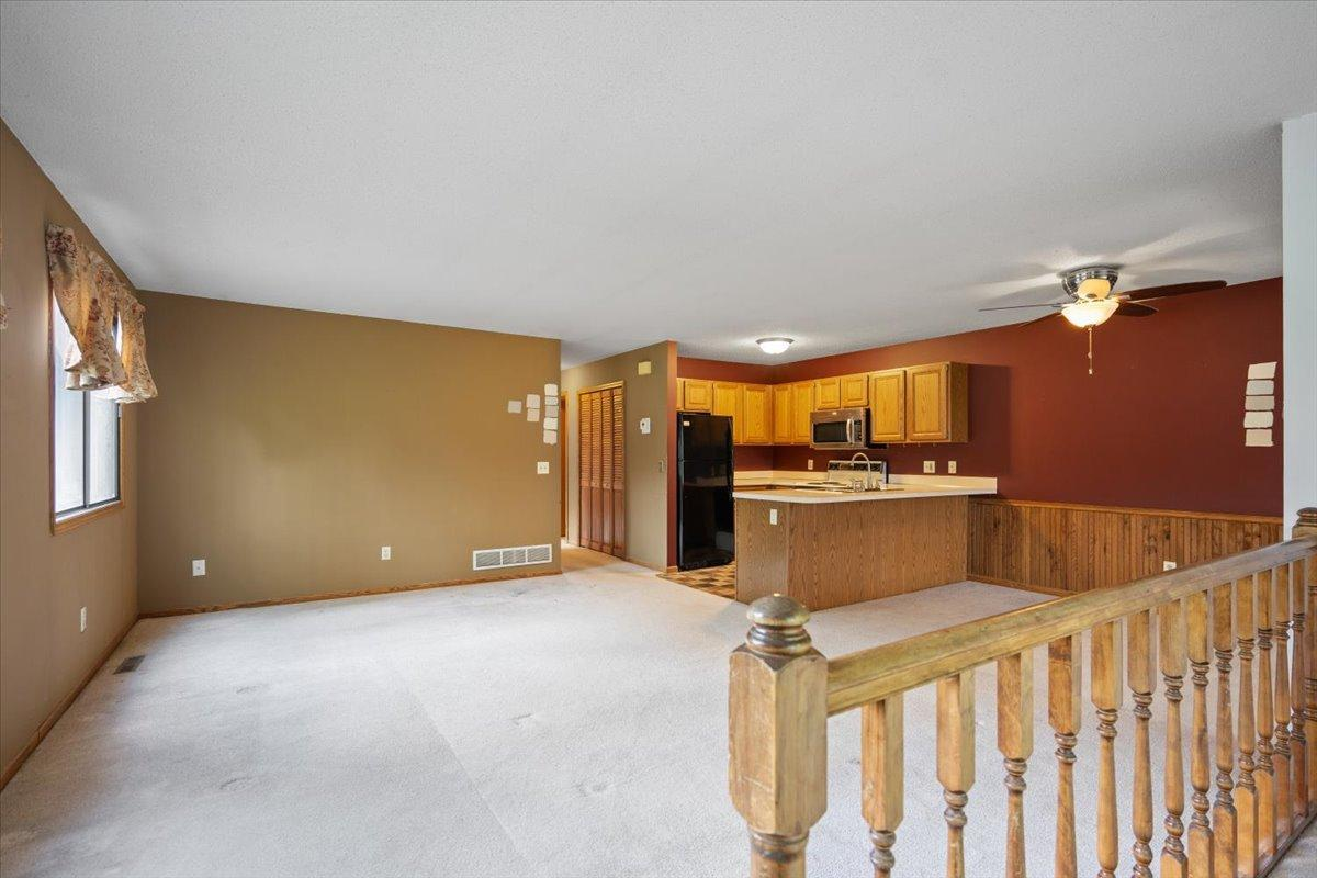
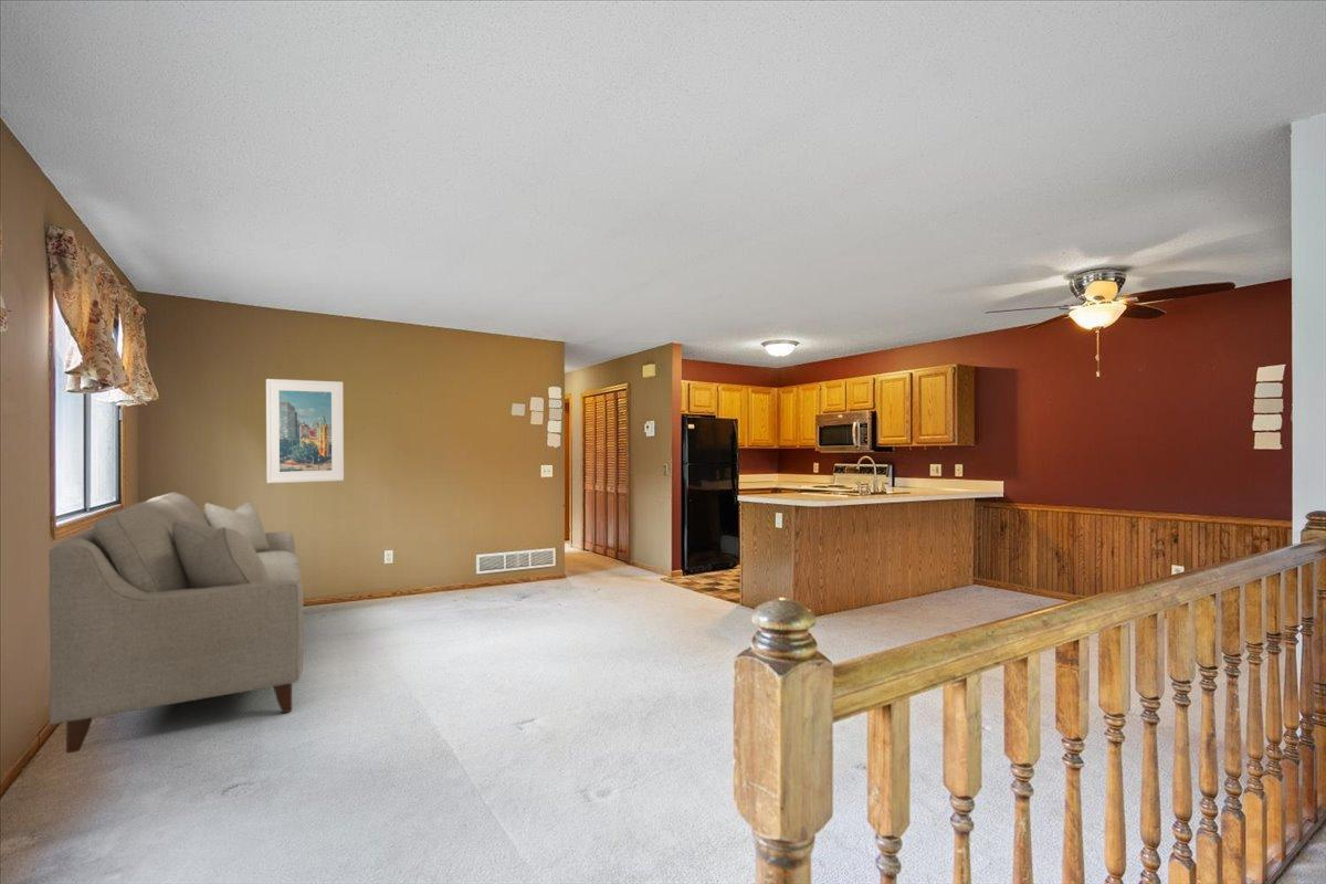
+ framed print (305, 431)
+ sofa (211, 579)
